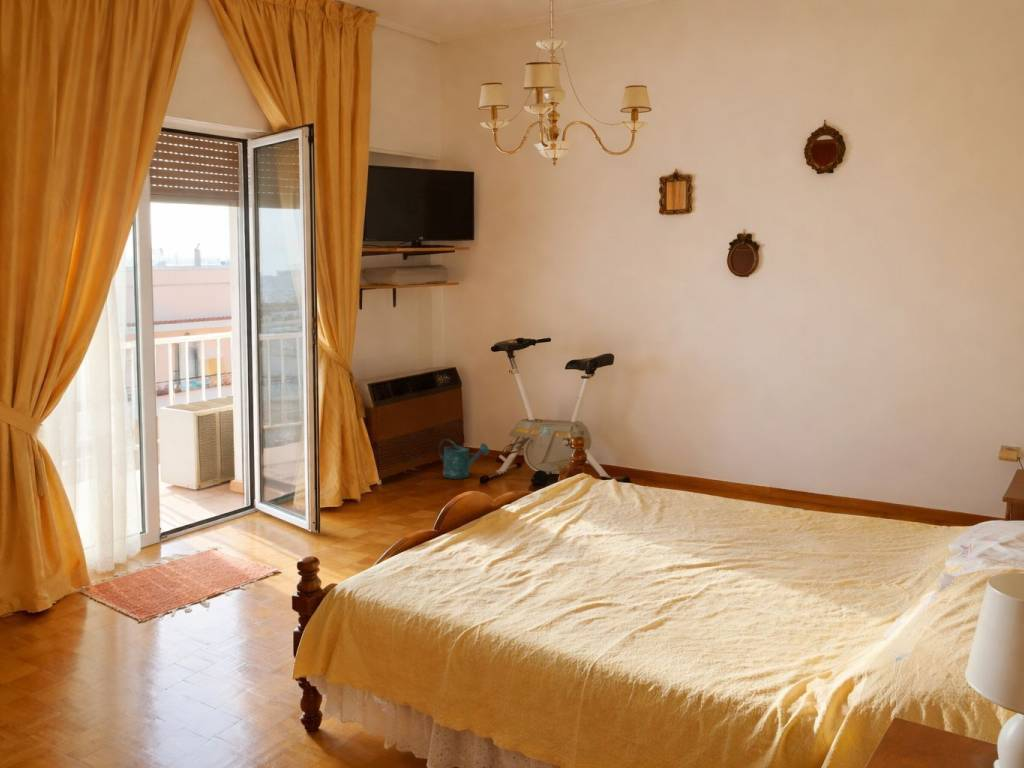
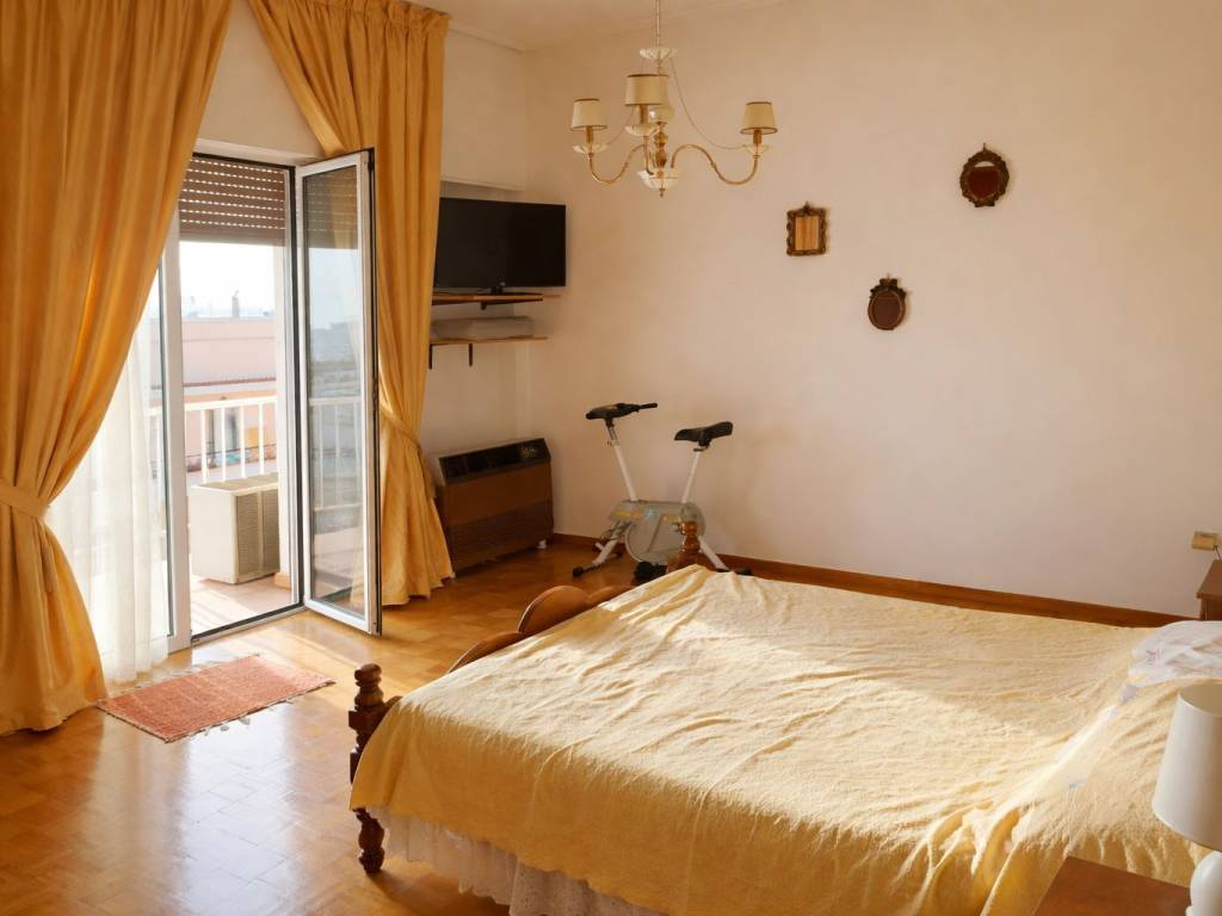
- watering can (463, 458)
